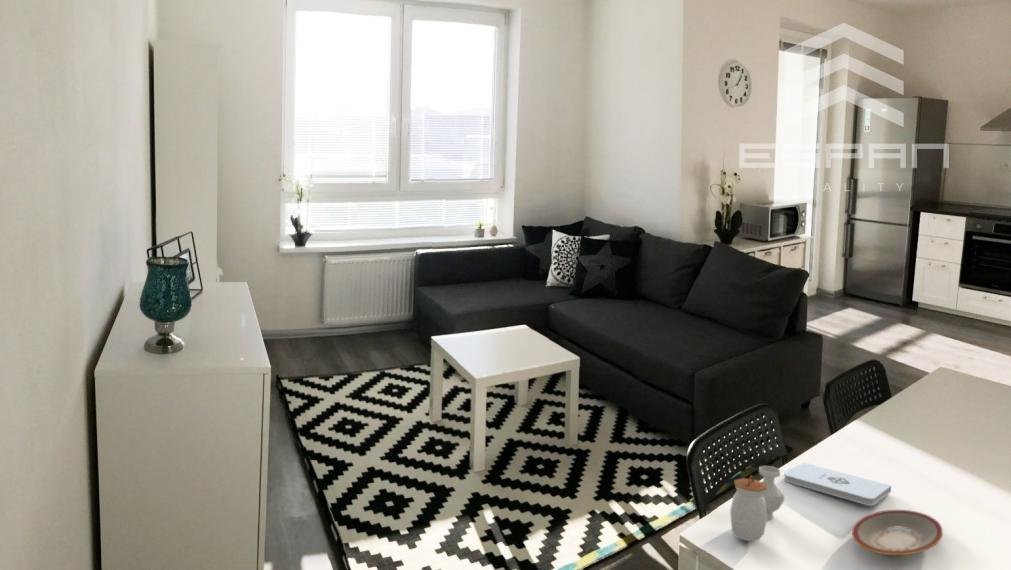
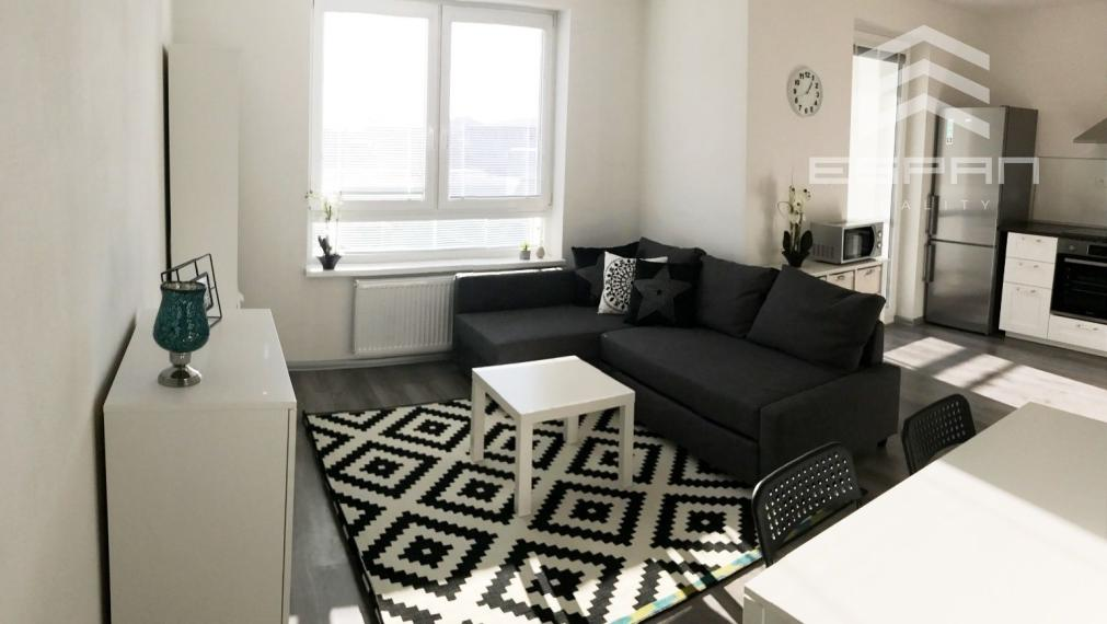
- notepad (835, 483)
- jar (758, 496)
- plate (897, 535)
